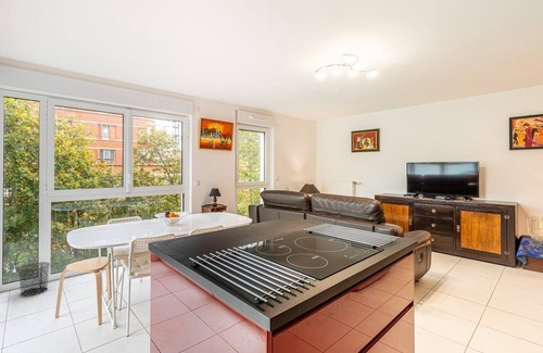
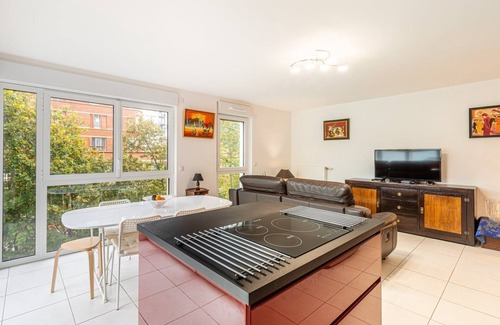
- waste bin (34, 278)
